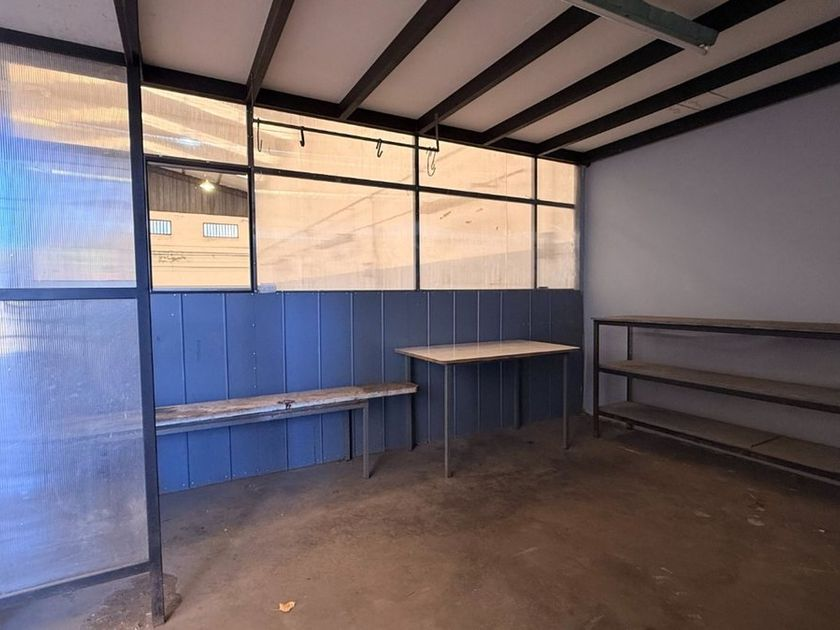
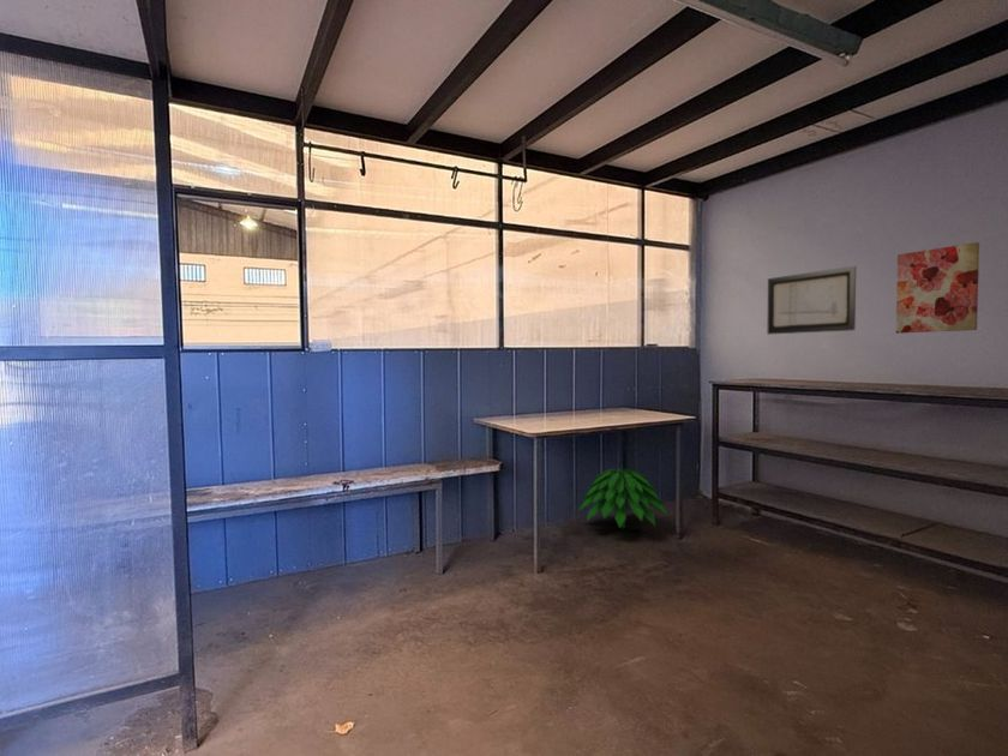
+ wall art (808, 302)
+ wall art (935, 290)
+ indoor plant (622, 494)
